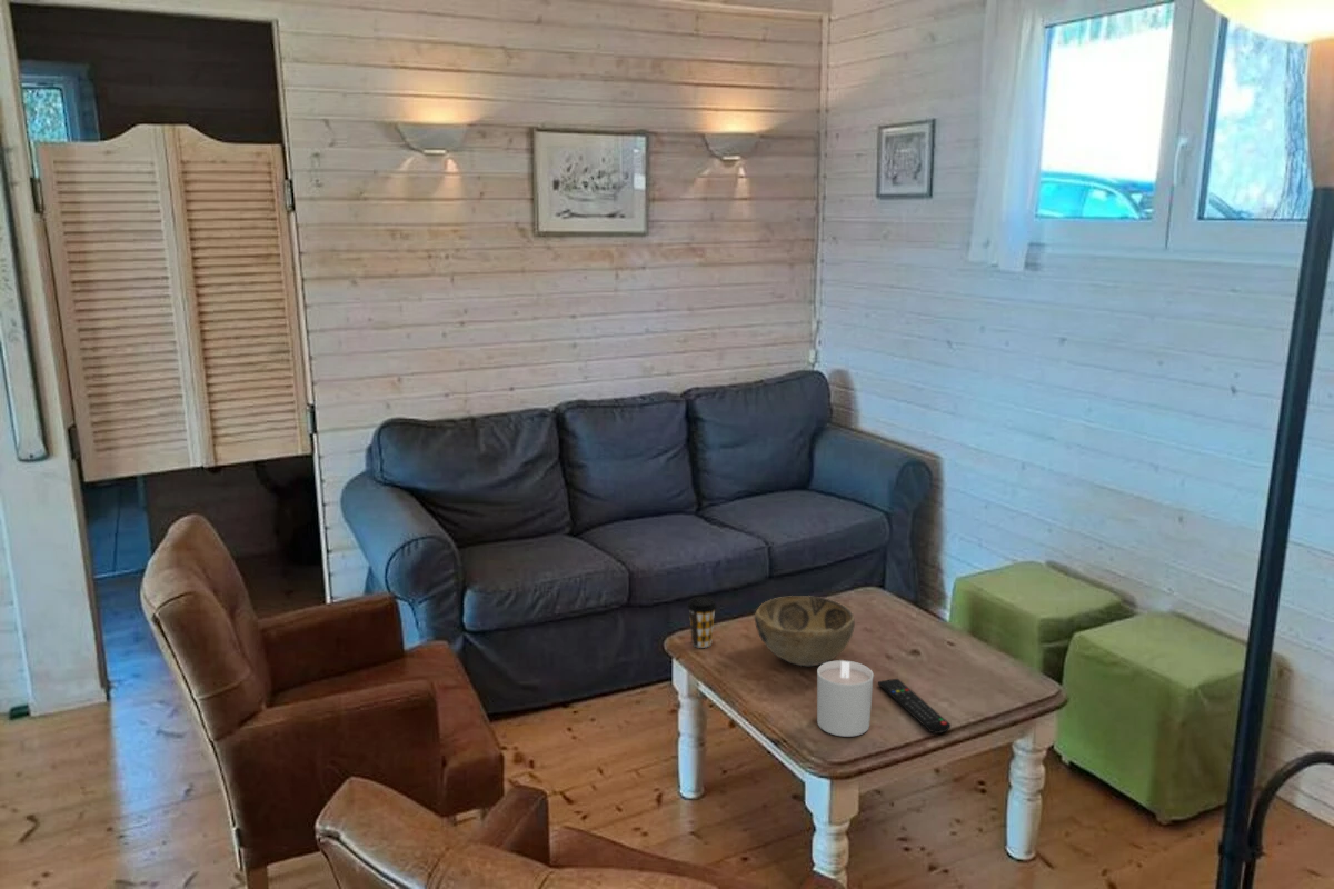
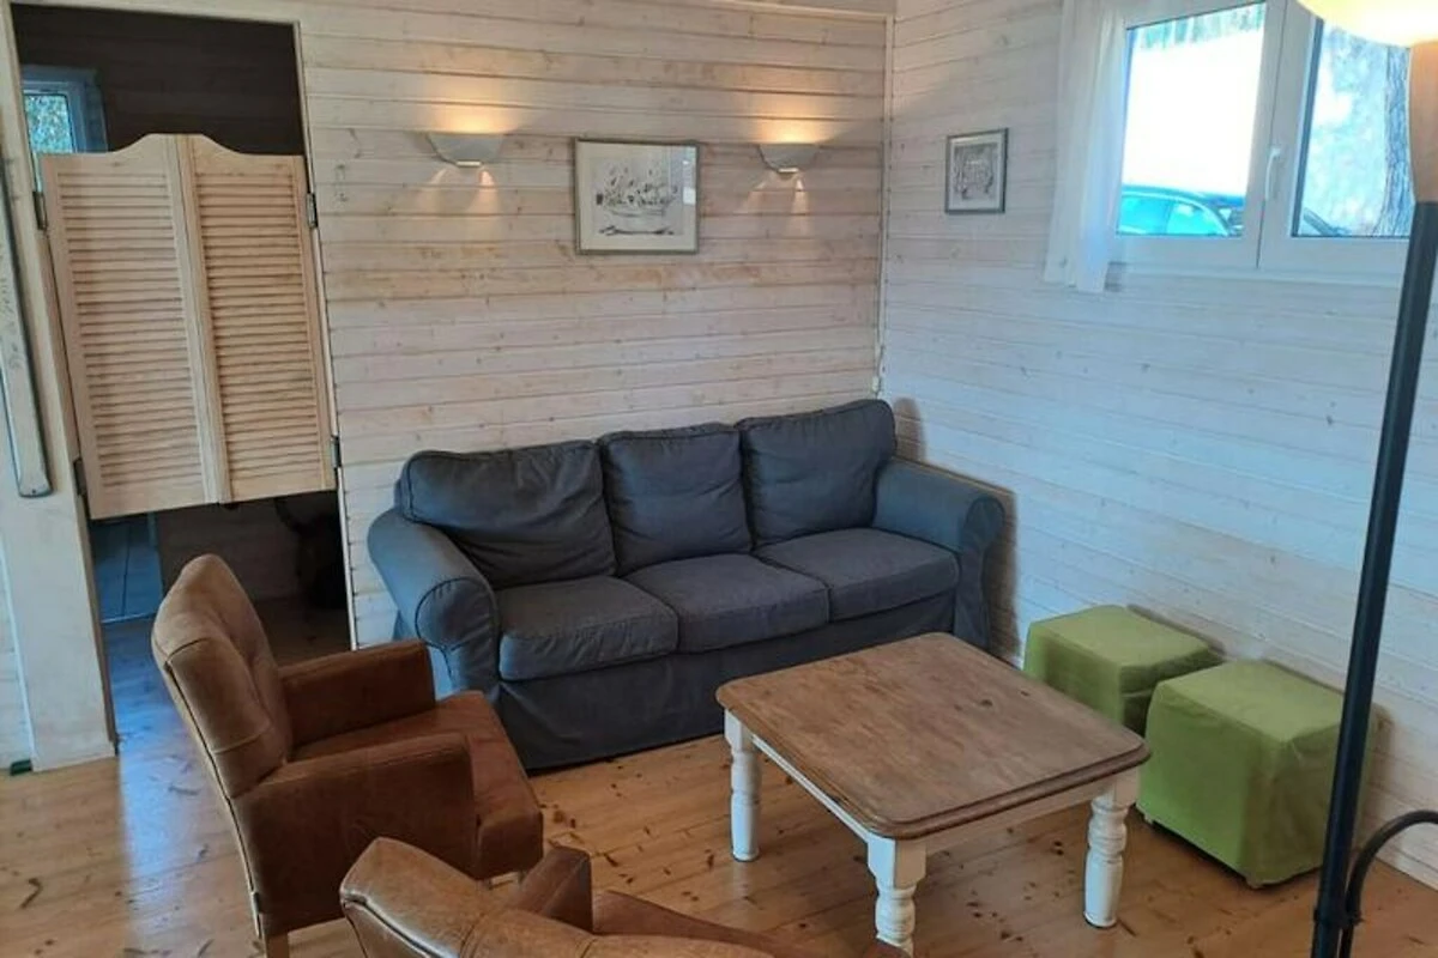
- remote control (913, 705)
- decorative bowl (804, 636)
- candle (844, 692)
- coffee cup (701, 622)
